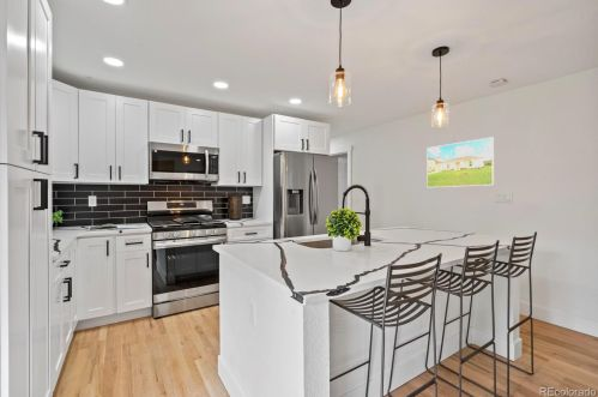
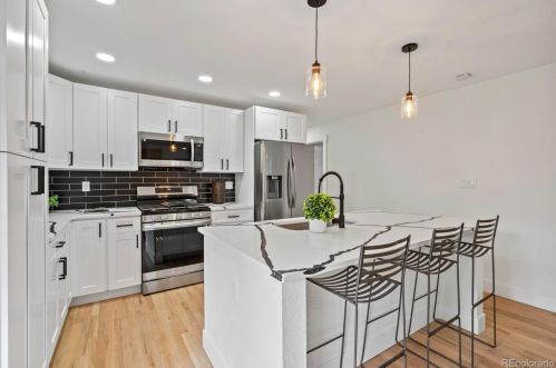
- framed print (457, 164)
